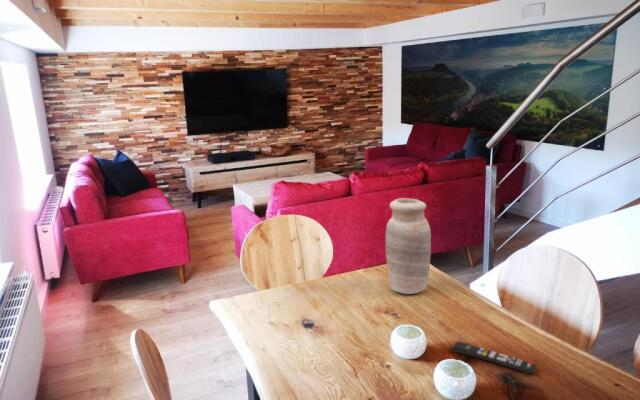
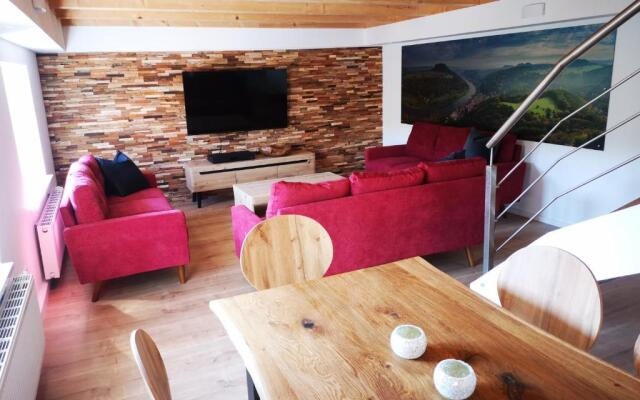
- remote control (492, 356)
- vase (408, 245)
